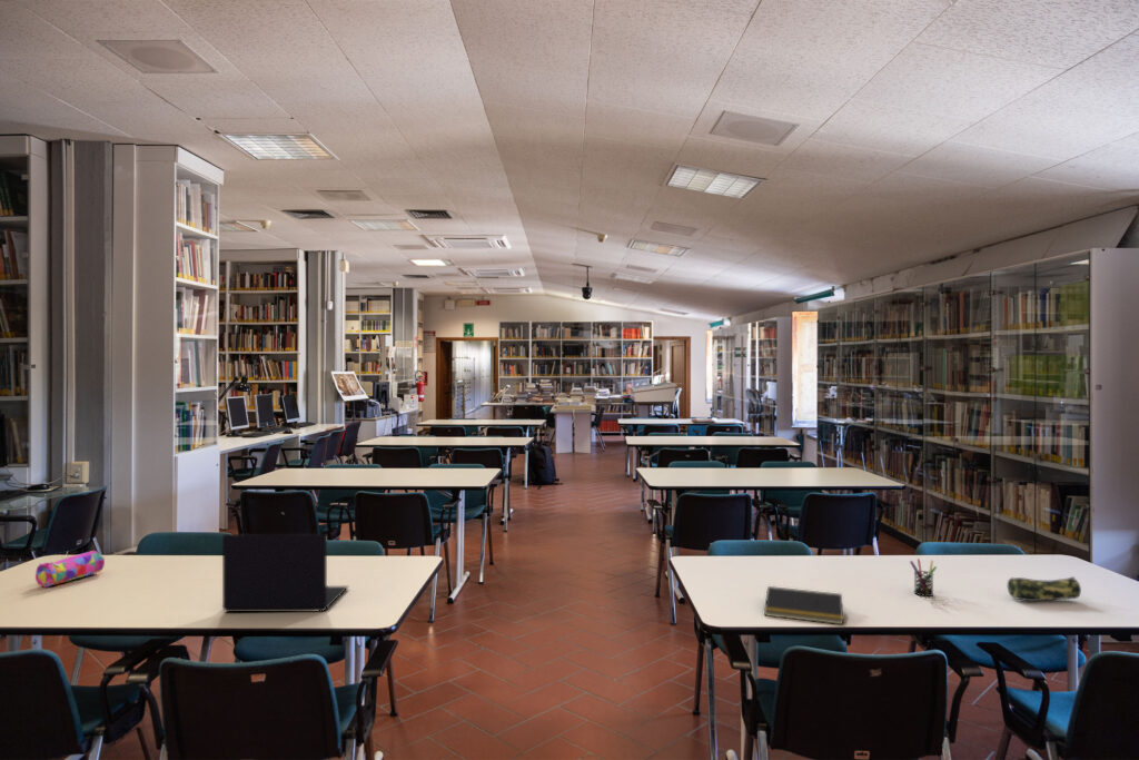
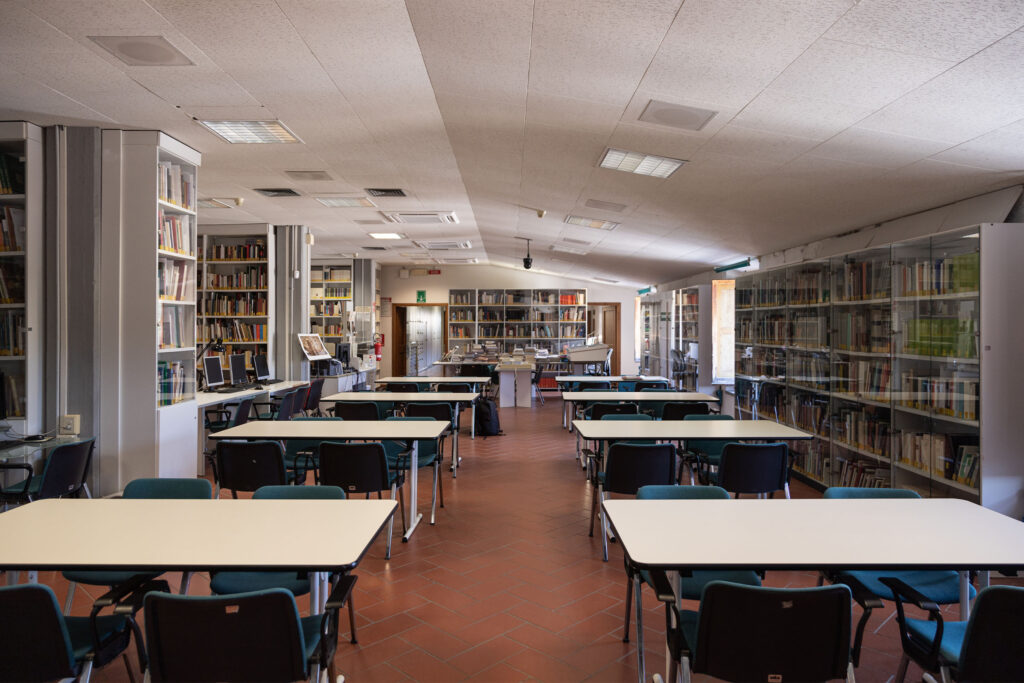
- laptop (288, 563)
- pencil case (1044, 589)
- notepad (803, 604)
- pen holder (924, 576)
- pencil case (70, 567)
